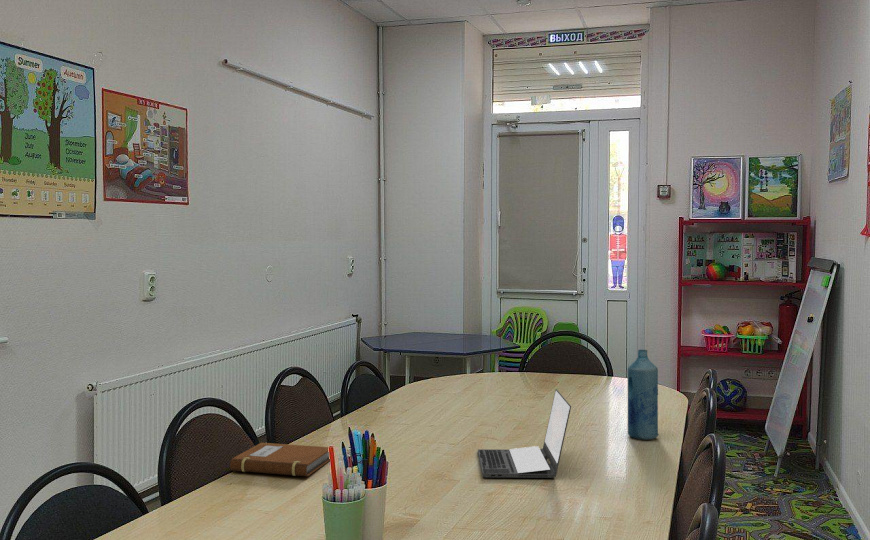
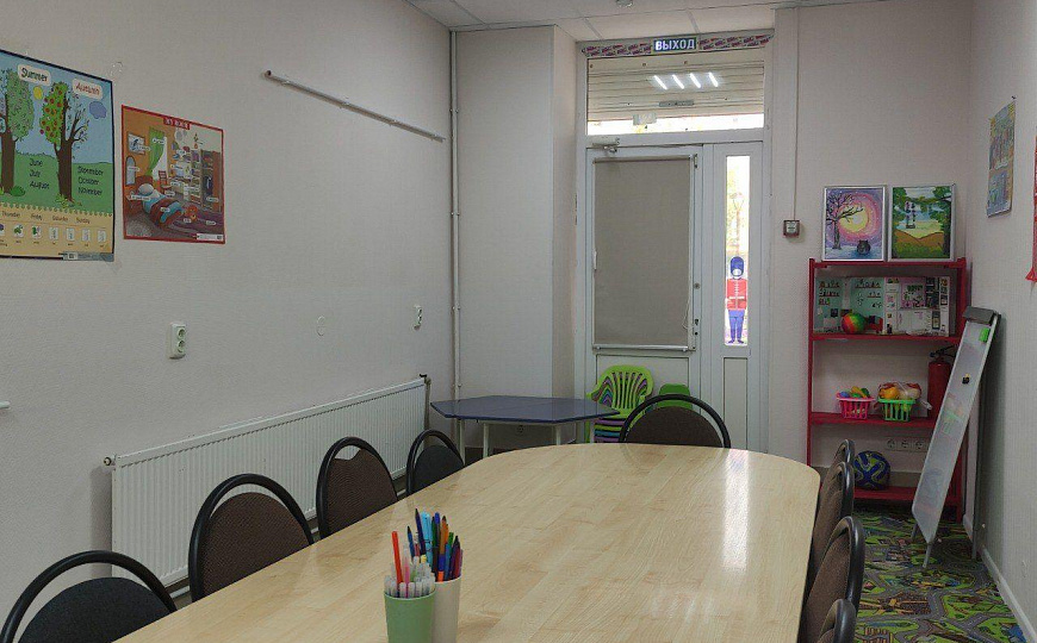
- laptop (526, 447)
- bottle (643, 393)
- notebook (280, 459)
